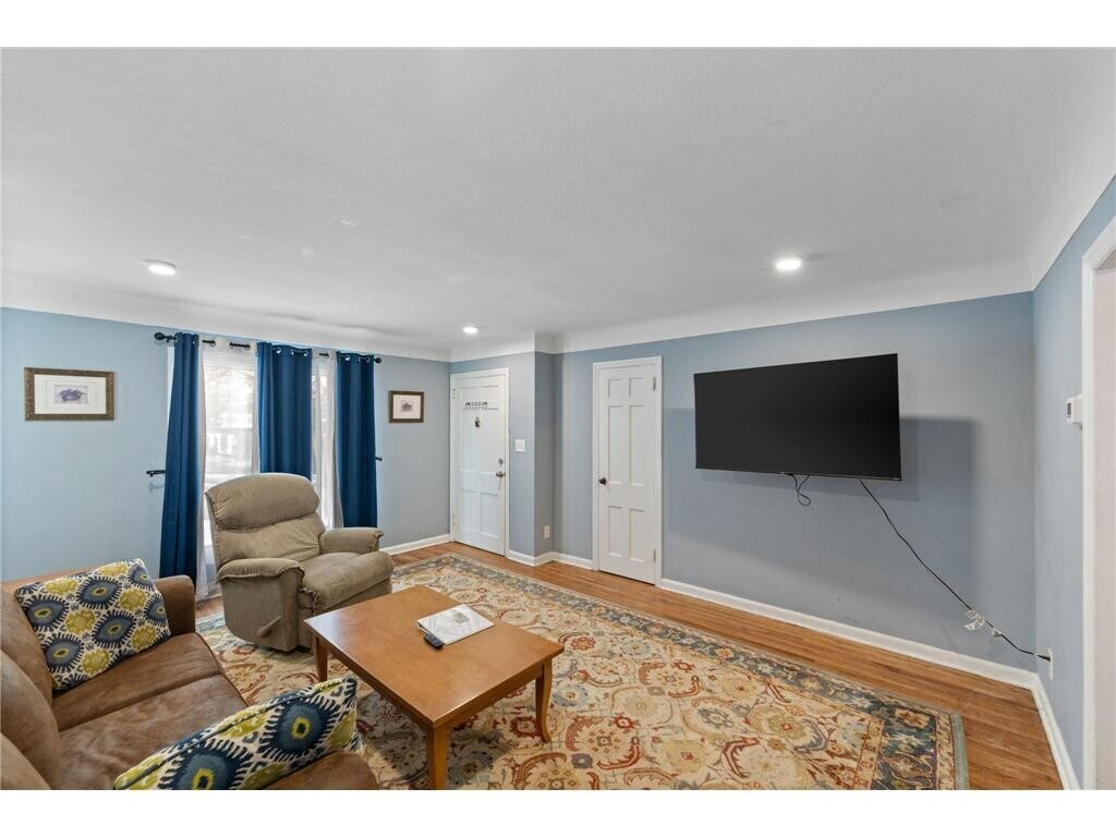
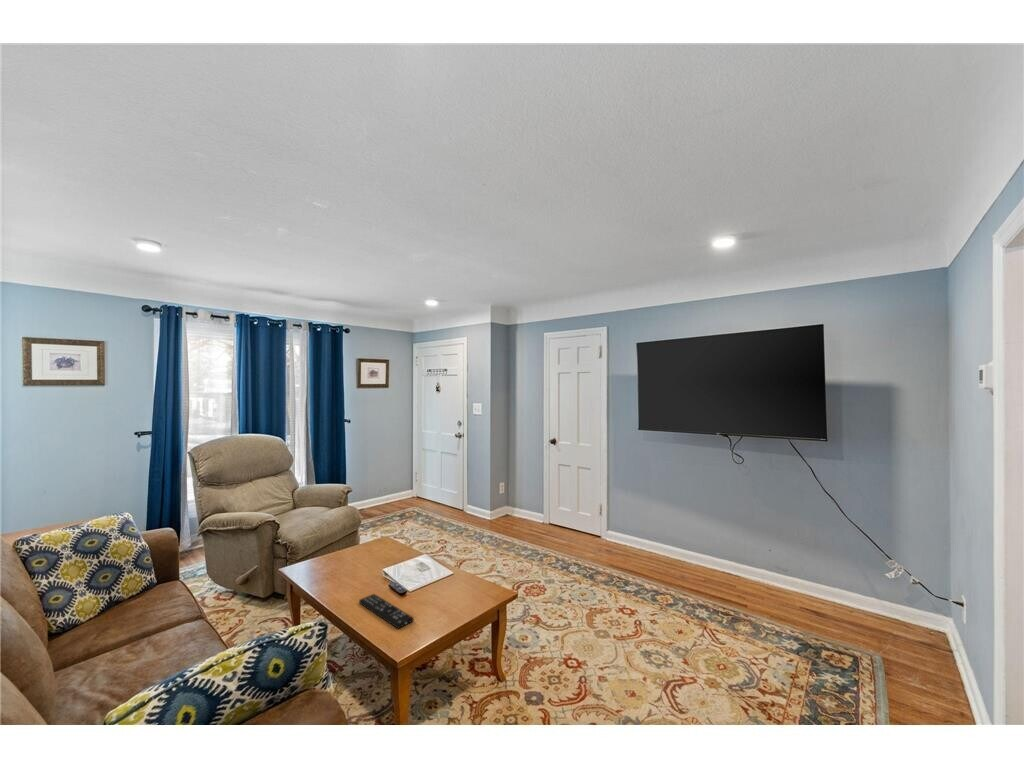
+ remote control (385, 609)
